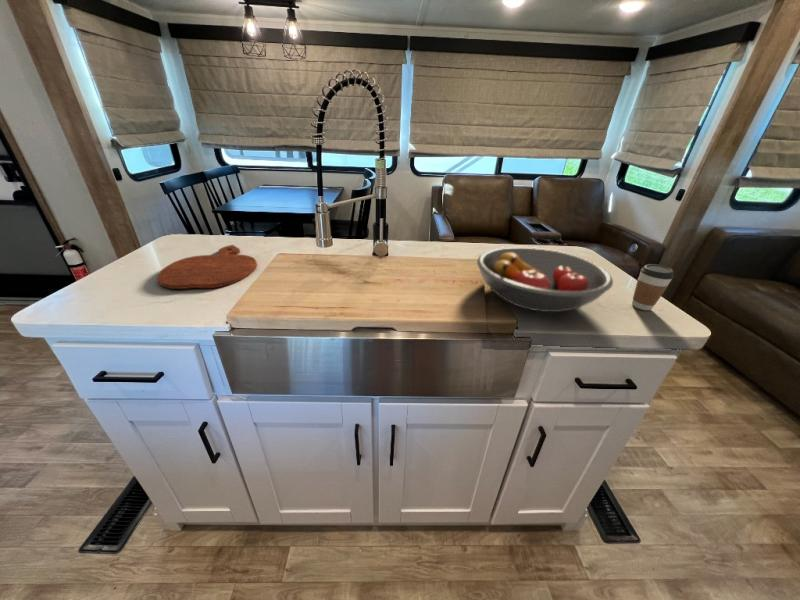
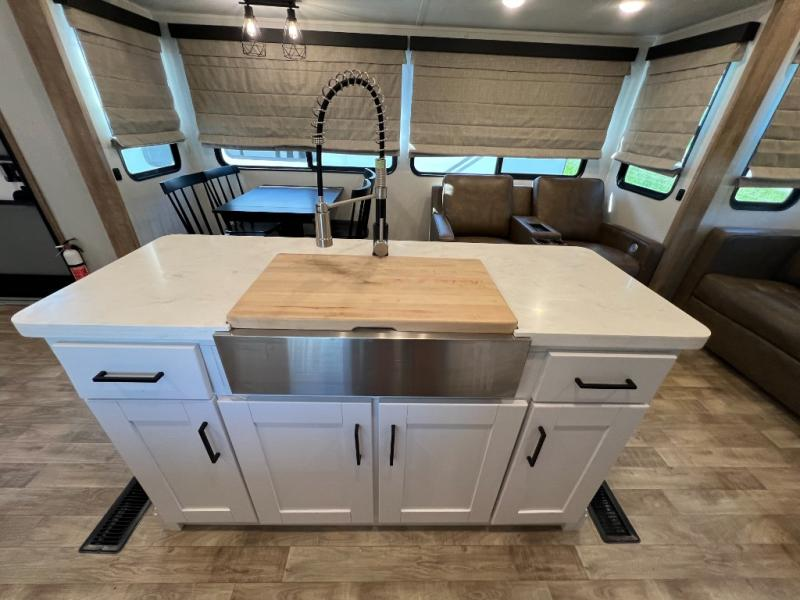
- coffee cup (650, 287)
- fruit bowl (538, 278)
- cutting board (215, 263)
